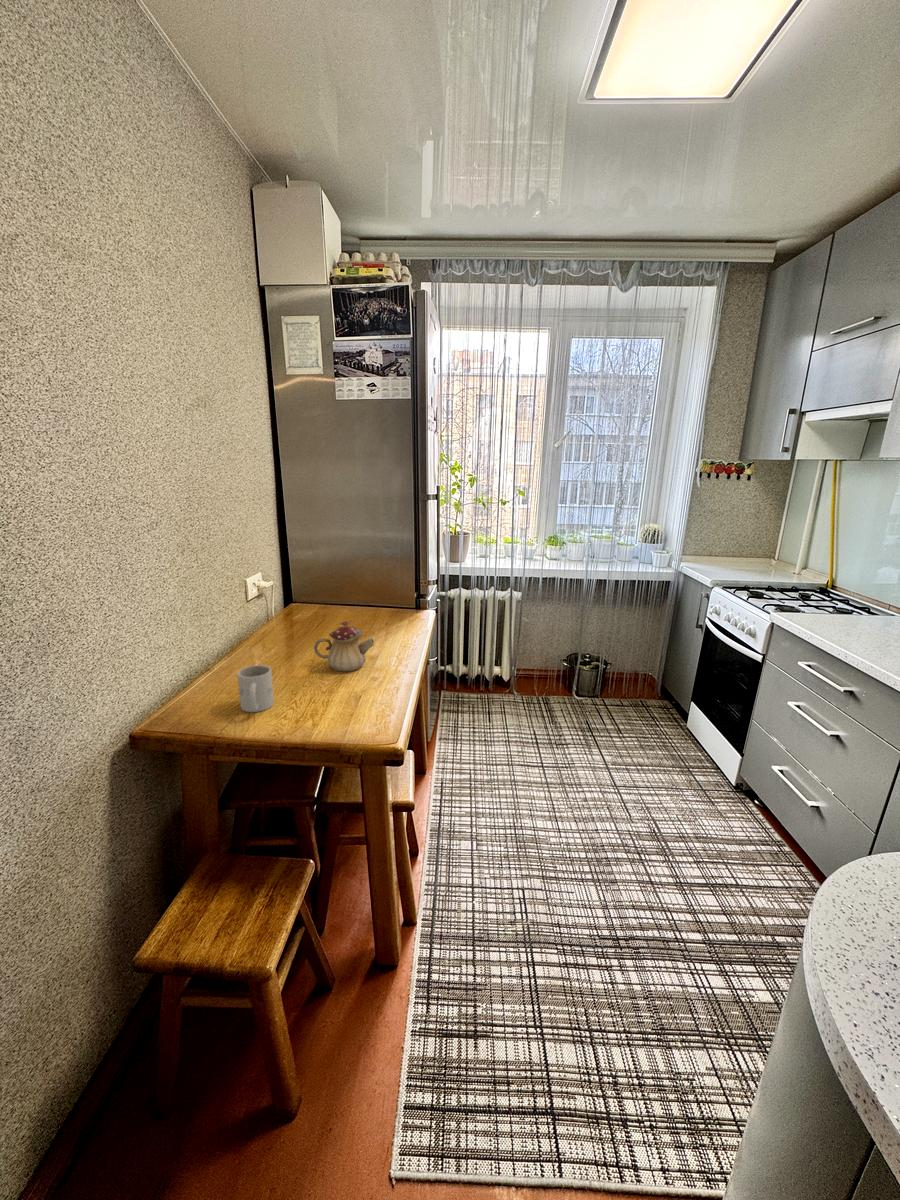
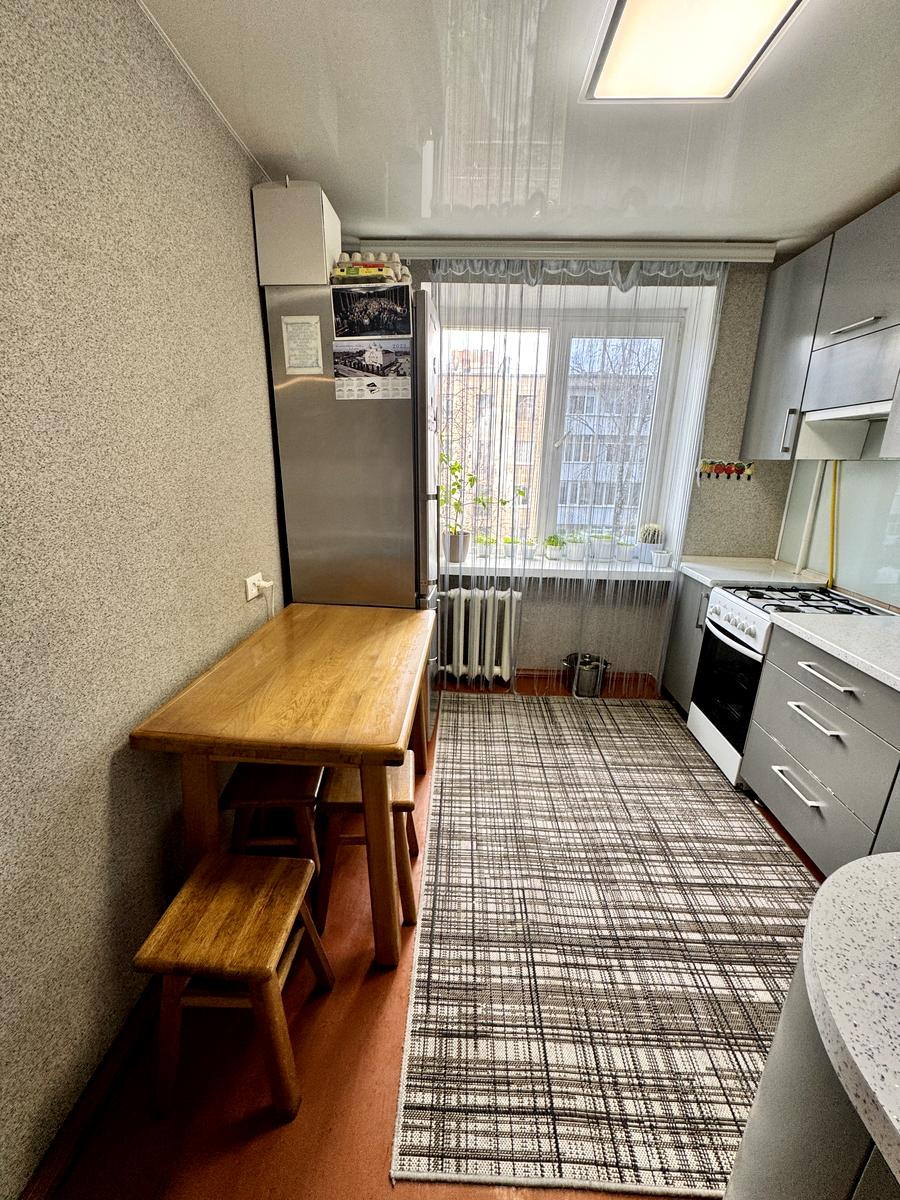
- teapot (343, 643)
- mug (253, 691)
